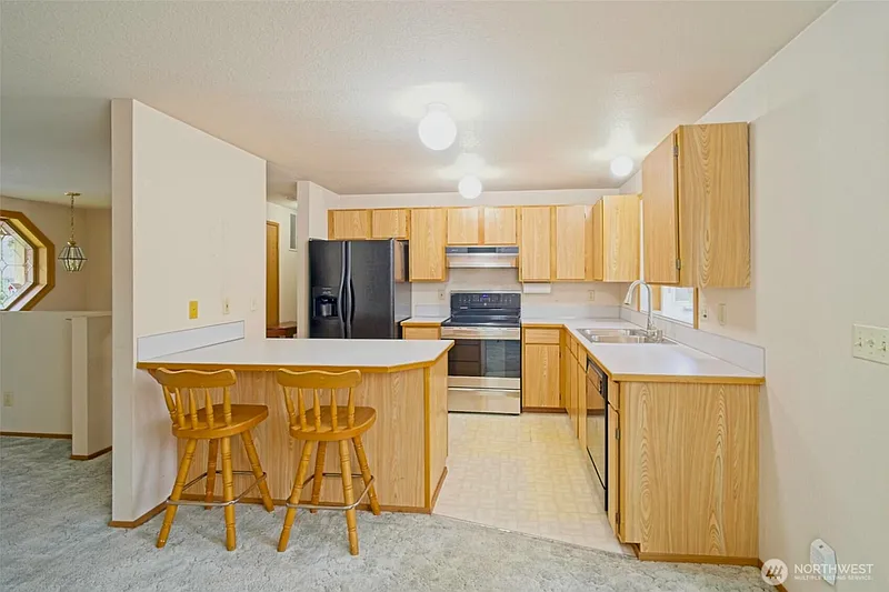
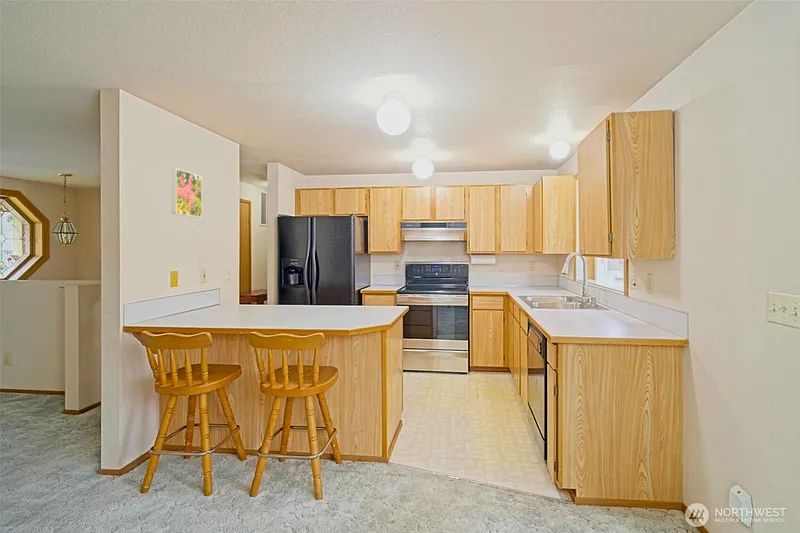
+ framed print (187, 194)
